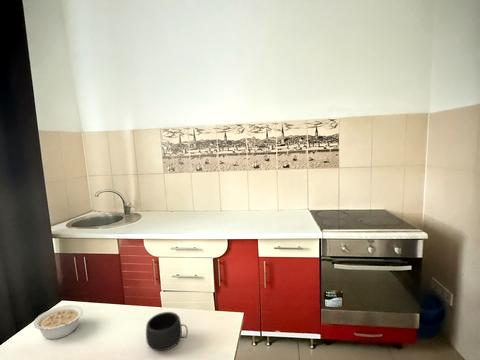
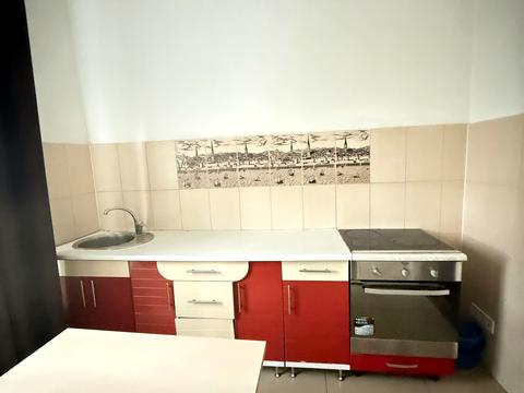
- mug (167, 332)
- legume (61, 321)
